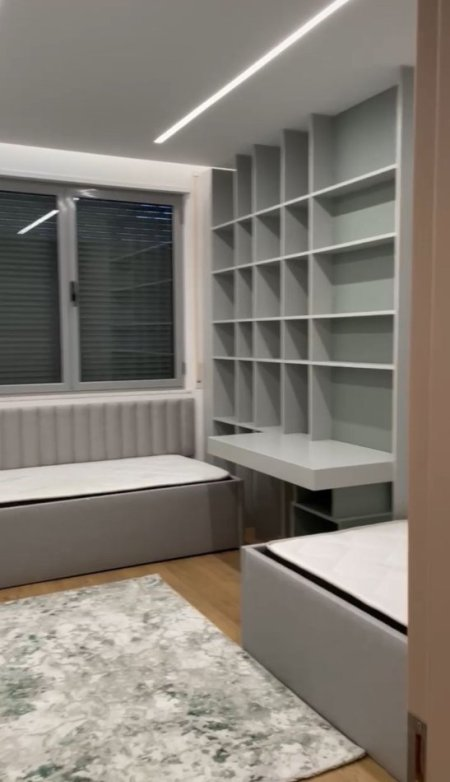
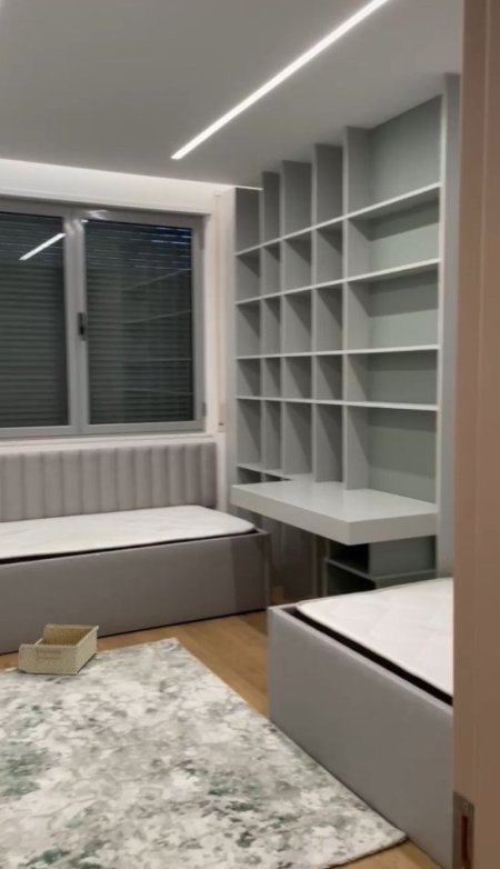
+ storage bin (59, 648)
